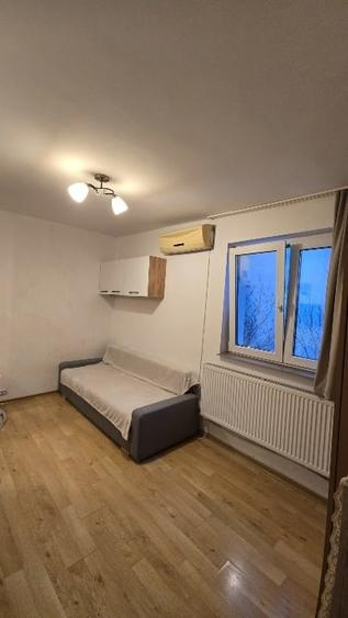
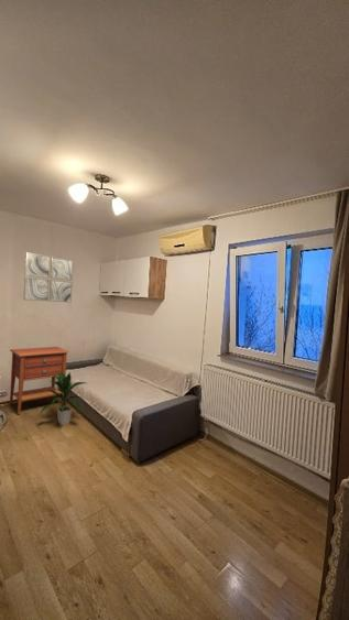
+ wall art (48, 278)
+ indoor plant (63, 396)
+ nightstand (39, 377)
